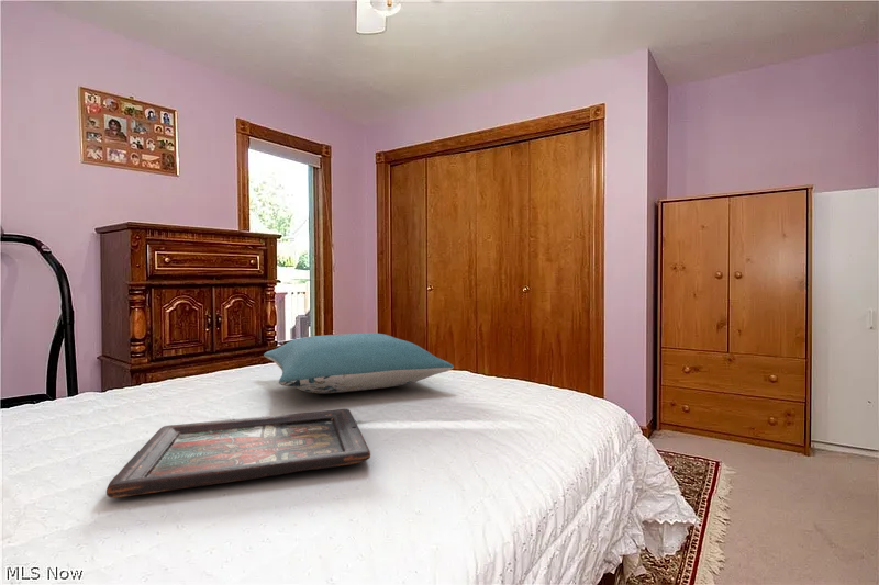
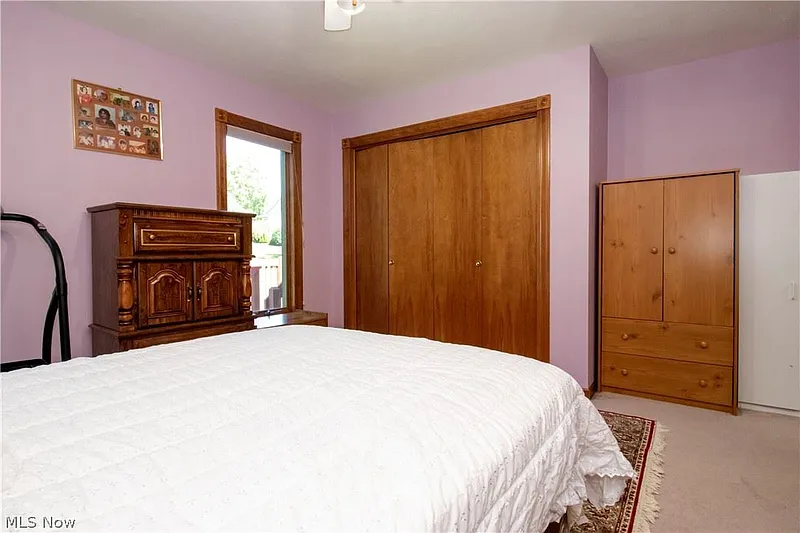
- pillow (352, 360)
- decorative tray (256, 442)
